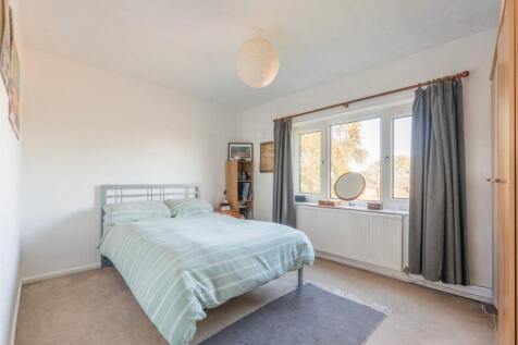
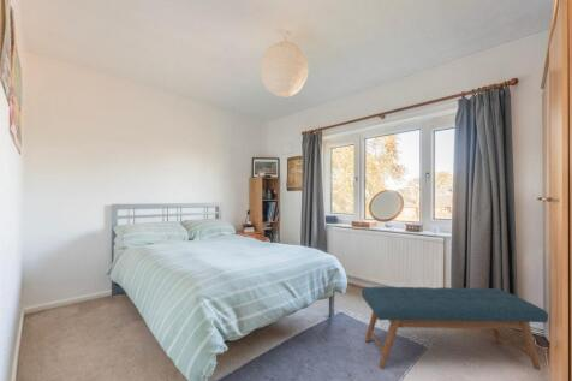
+ bench (445, 323)
